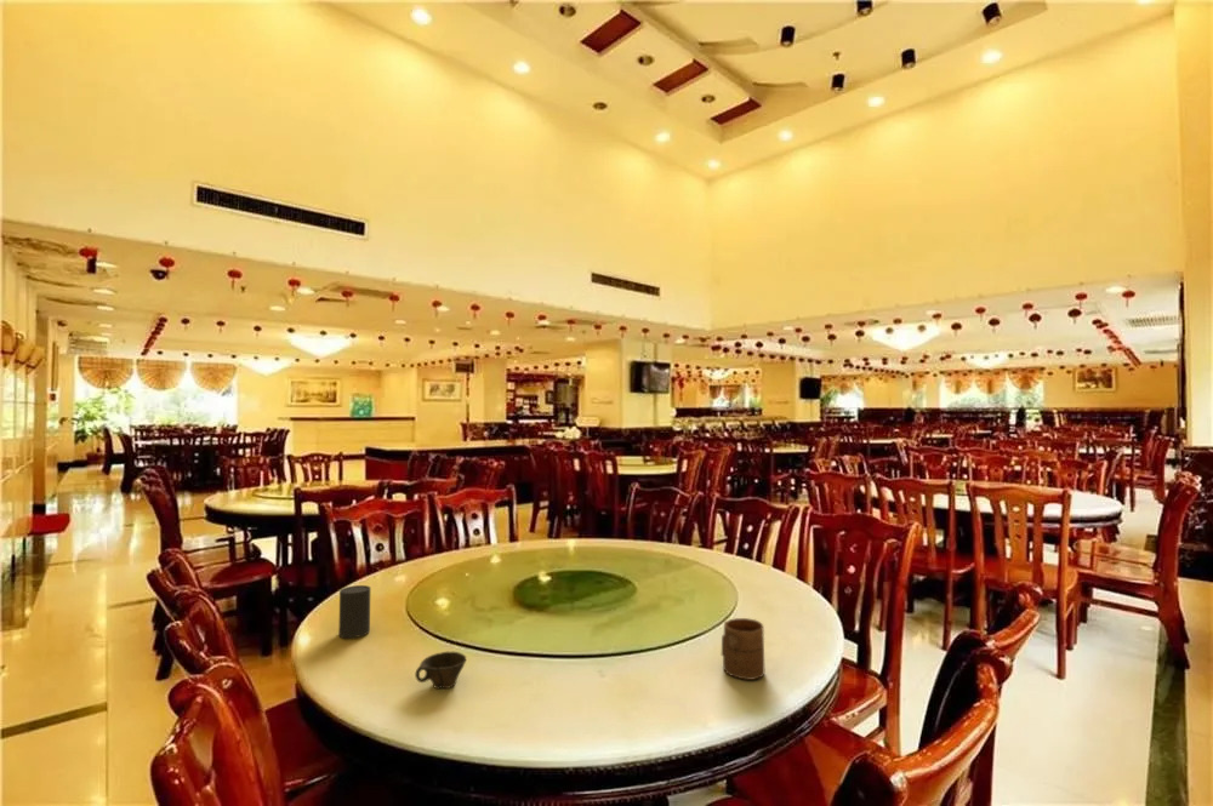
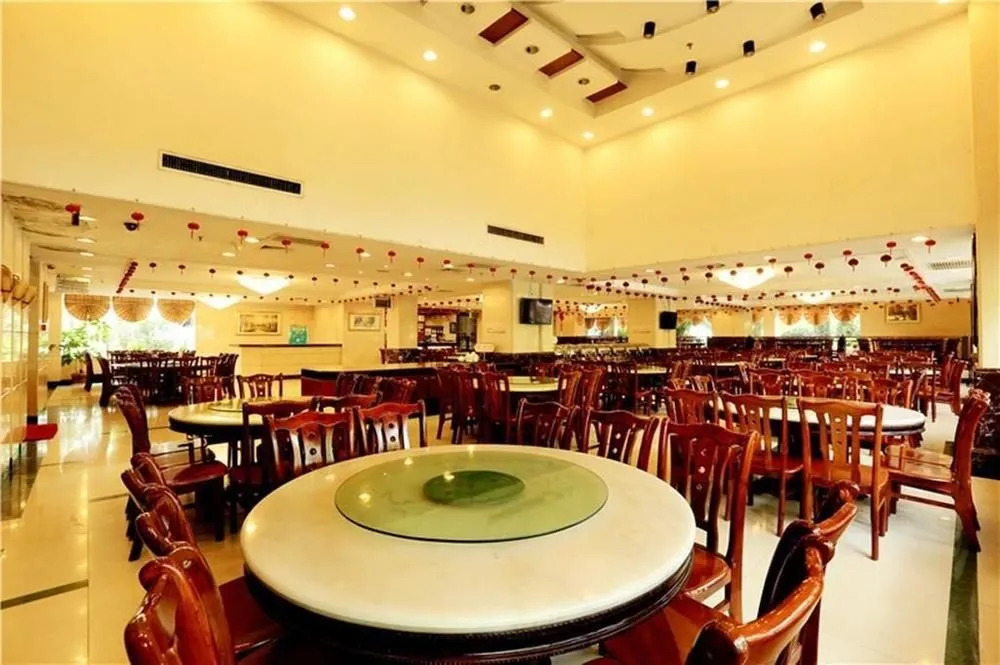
- cup (354, 611)
- cup (440, 671)
- cup (742, 647)
